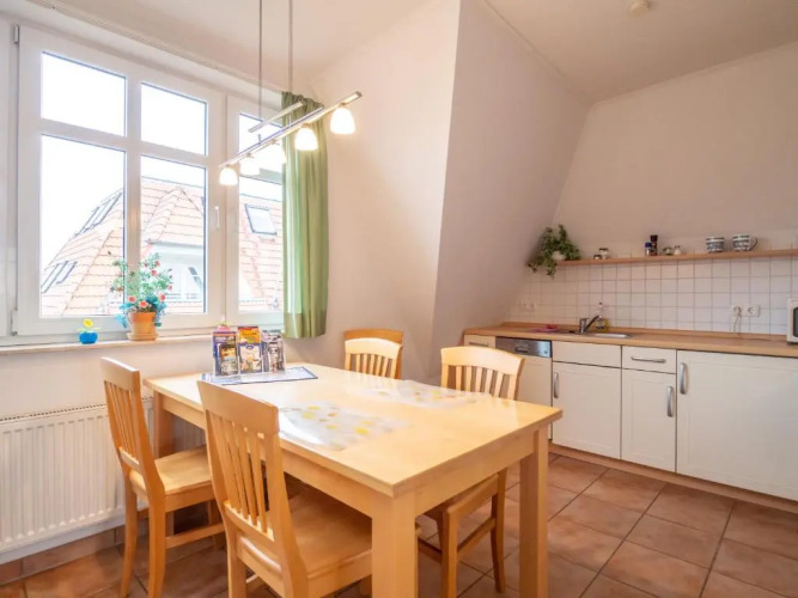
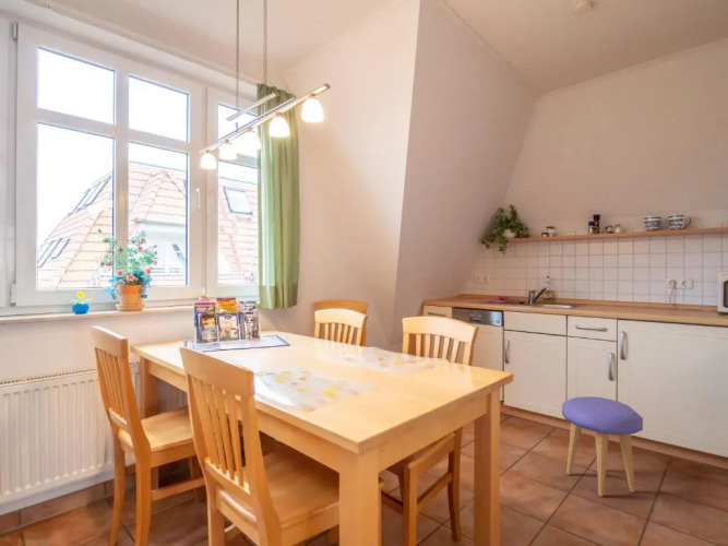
+ stool (599, 443)
